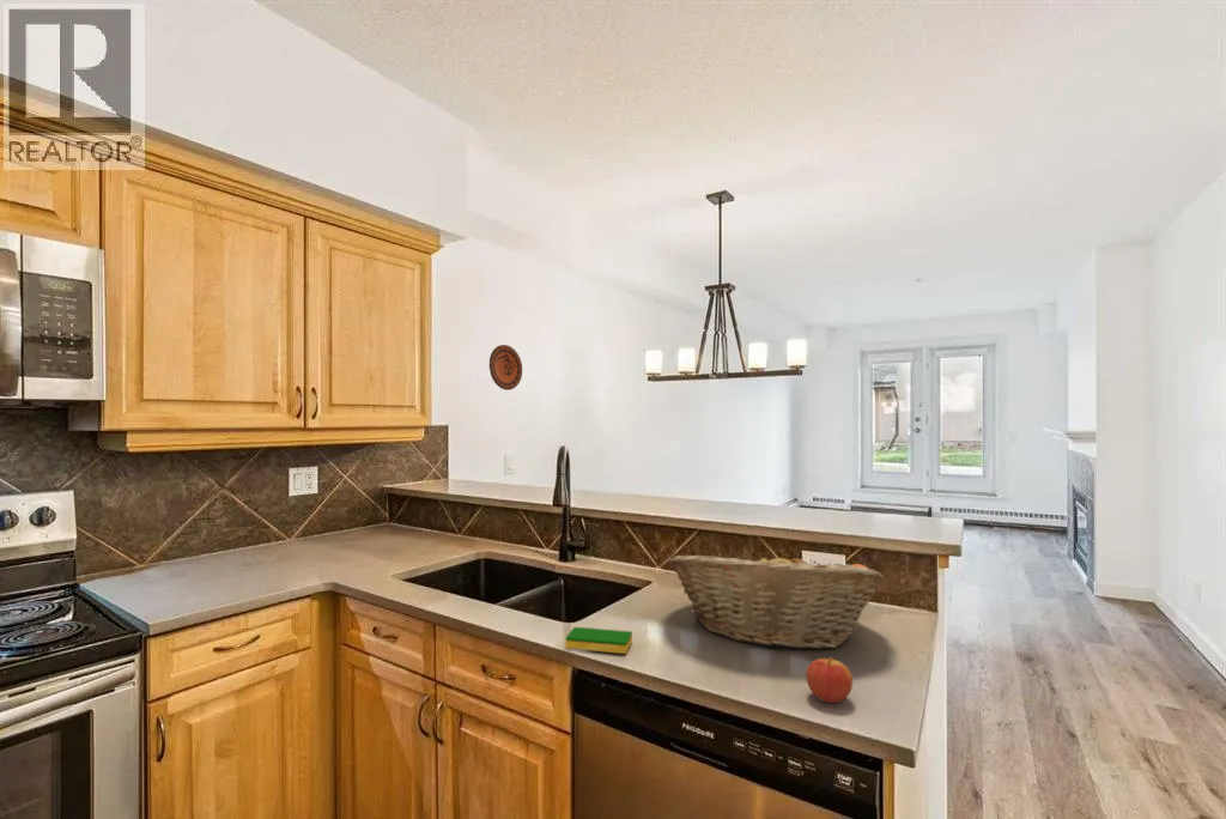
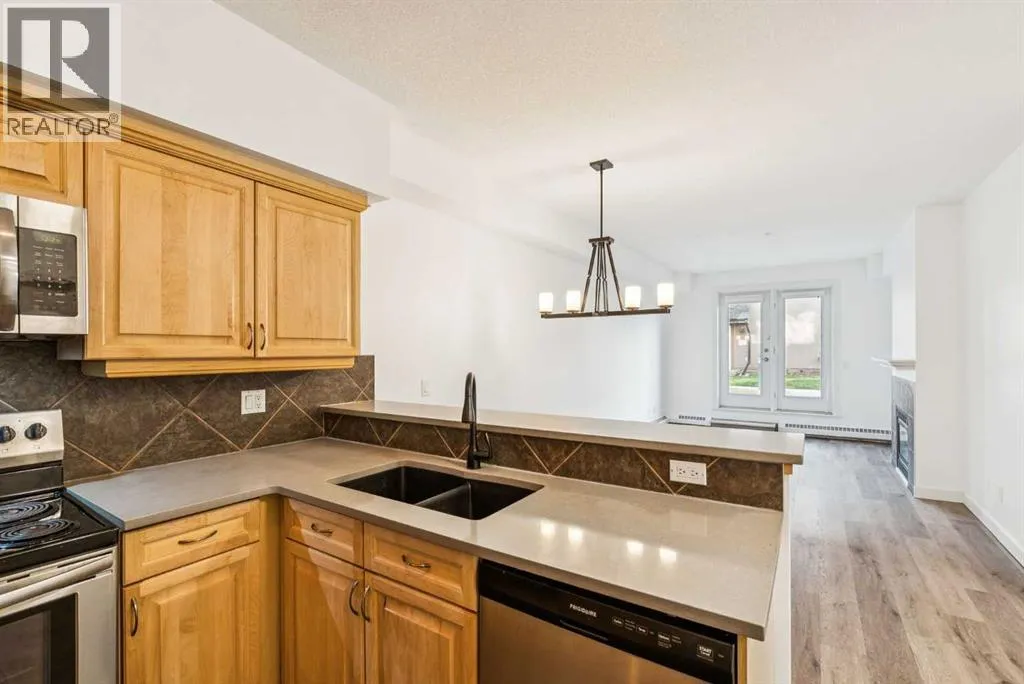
- decorative plate (505, 366)
- fruit basket (770, 586)
- dish sponge (599, 639)
- apple (829, 677)
